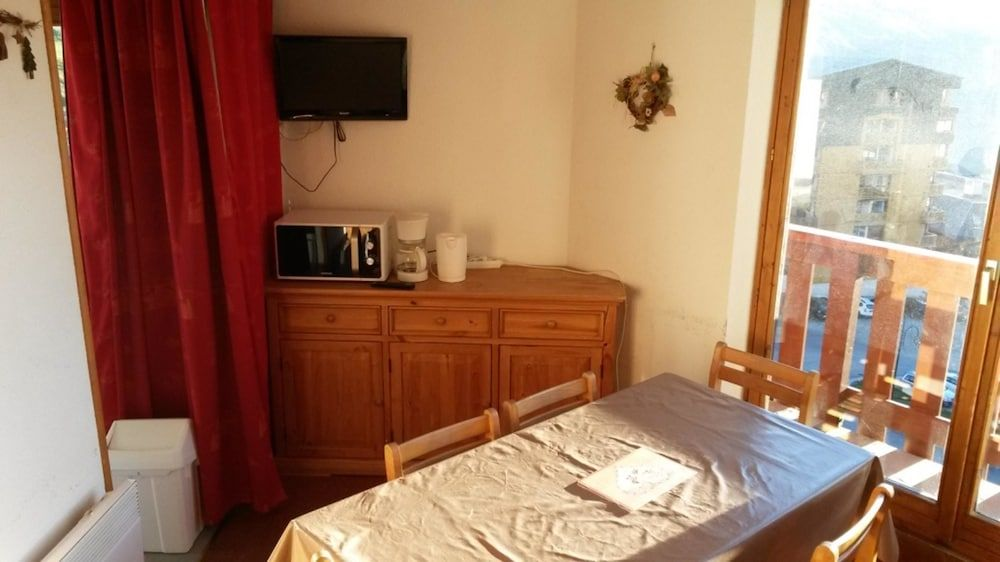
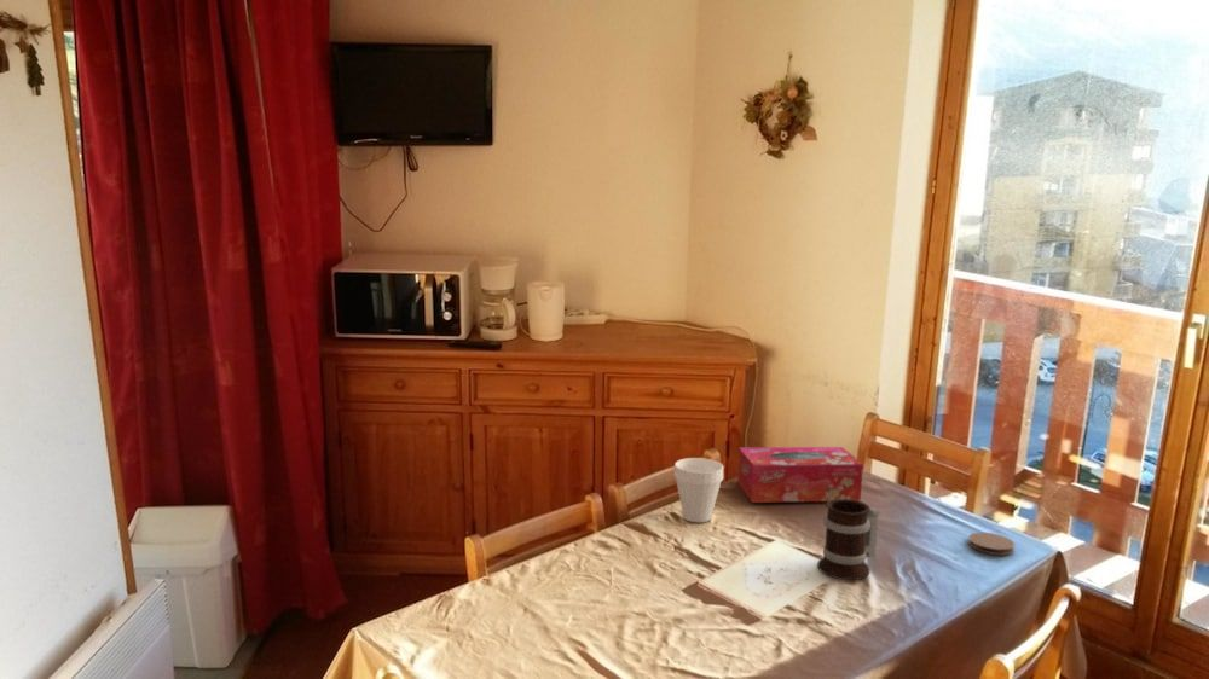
+ cup (698, 491)
+ tissue box (798, 474)
+ coaster (990, 542)
+ mug (851, 536)
